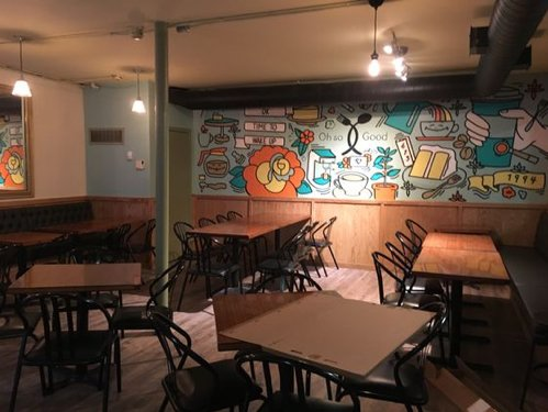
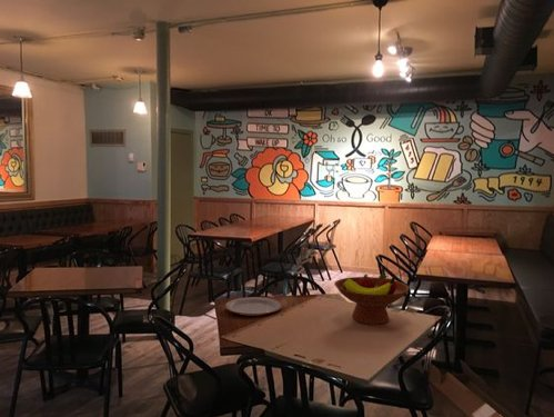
+ fruit bowl (371, 295)
+ plate (253, 307)
